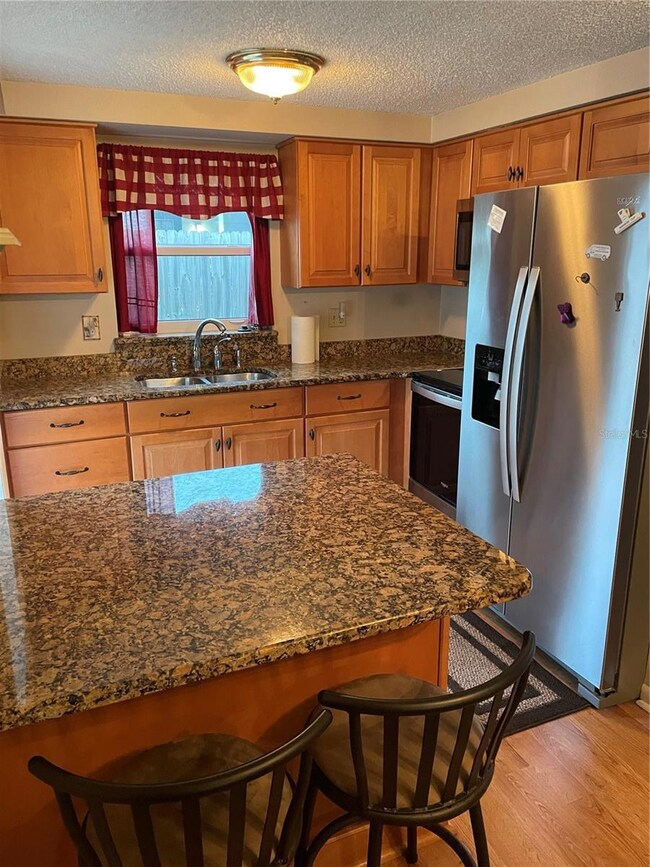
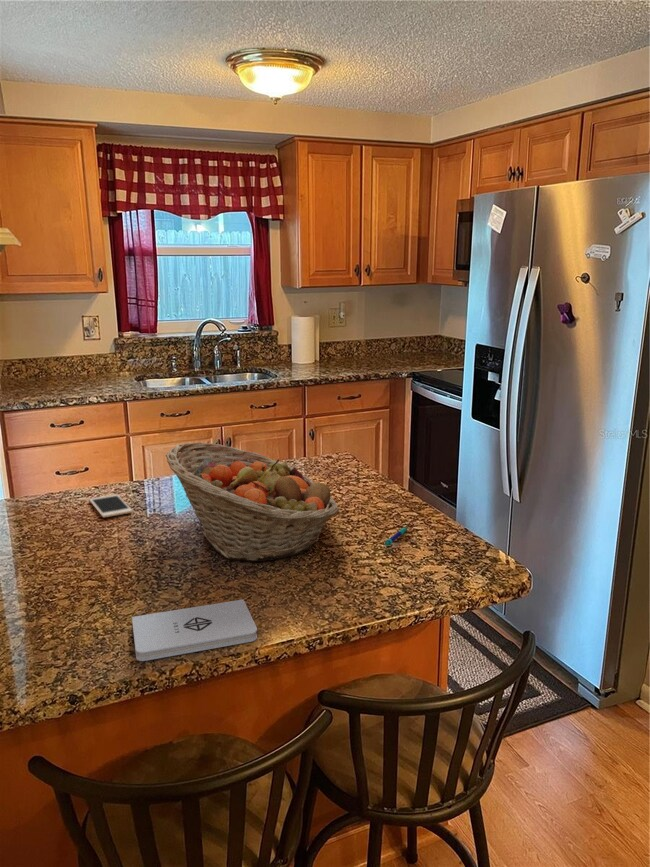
+ cell phone (110, 505)
+ notepad (194, 628)
+ fruit basket (252, 492)
+ pen (397, 535)
